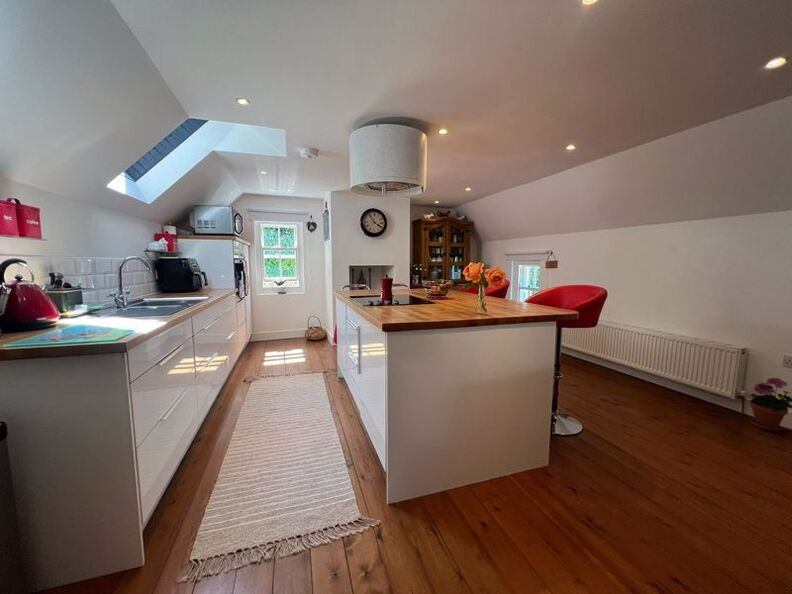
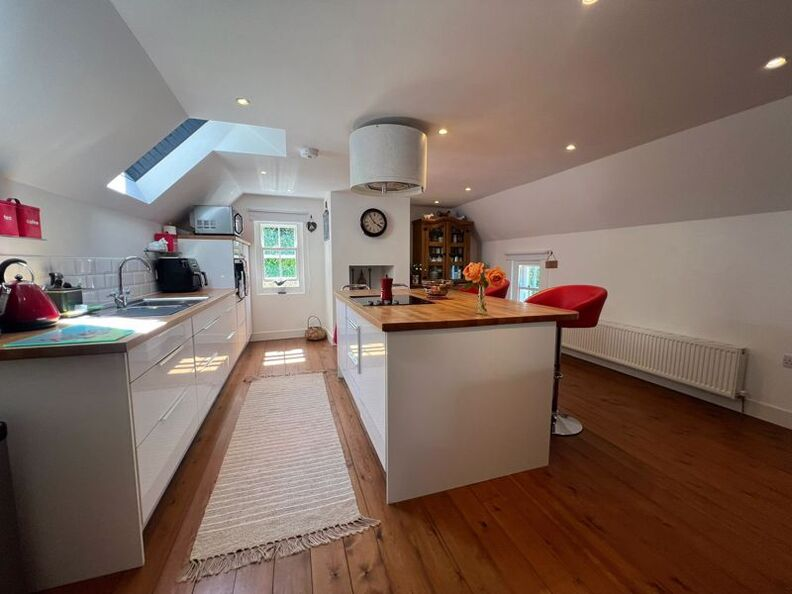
- potted plant (769, 401)
